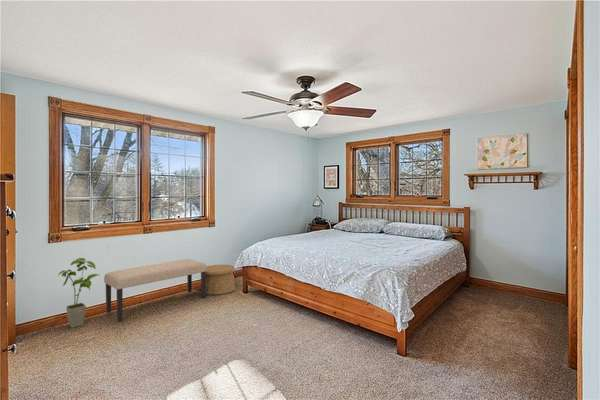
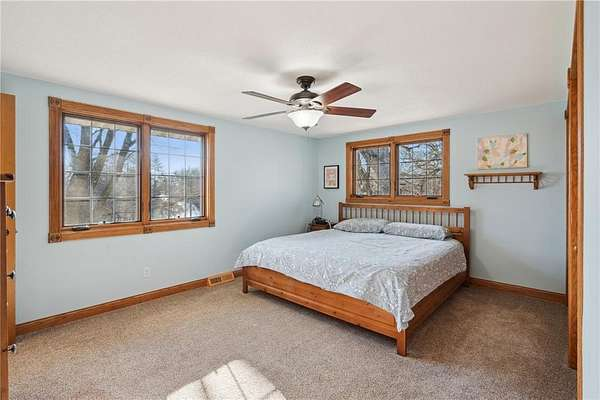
- bench (156, 281)
- basket (218, 278)
- house plant (80, 290)
